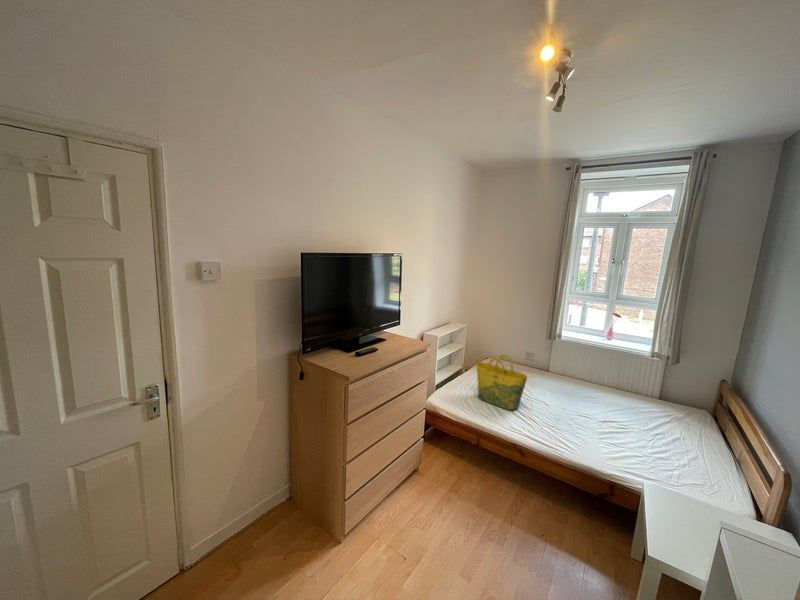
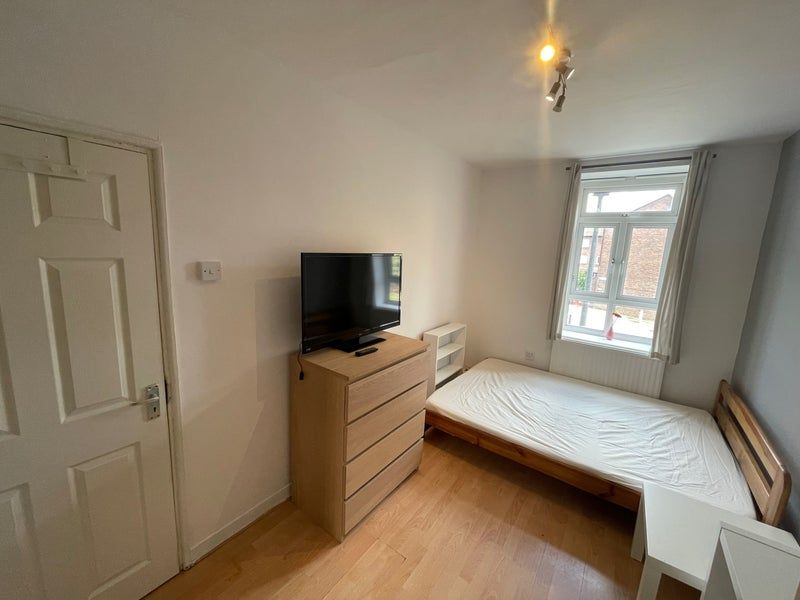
- tote bag (499, 379)
